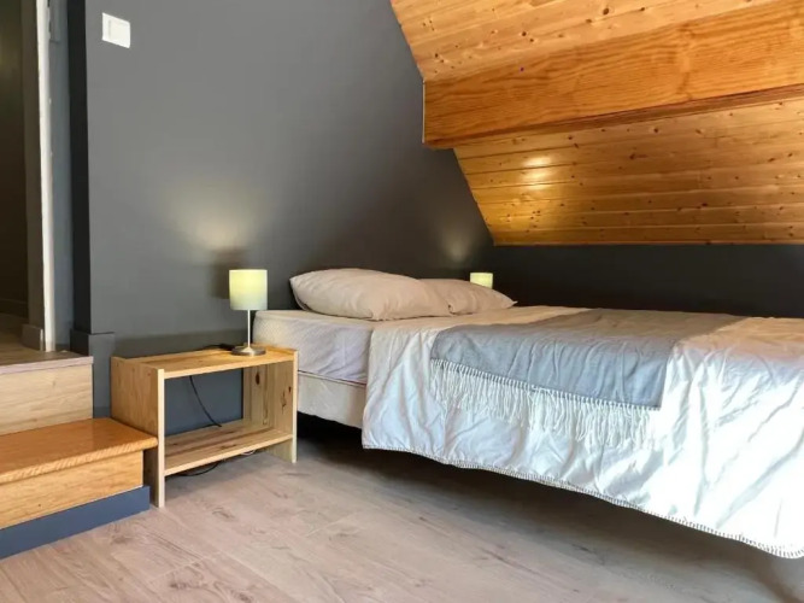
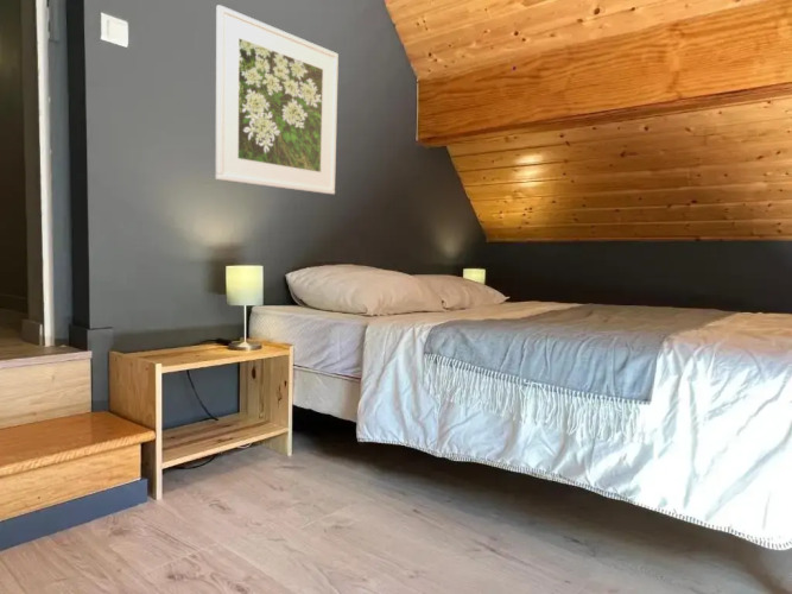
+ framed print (281, 110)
